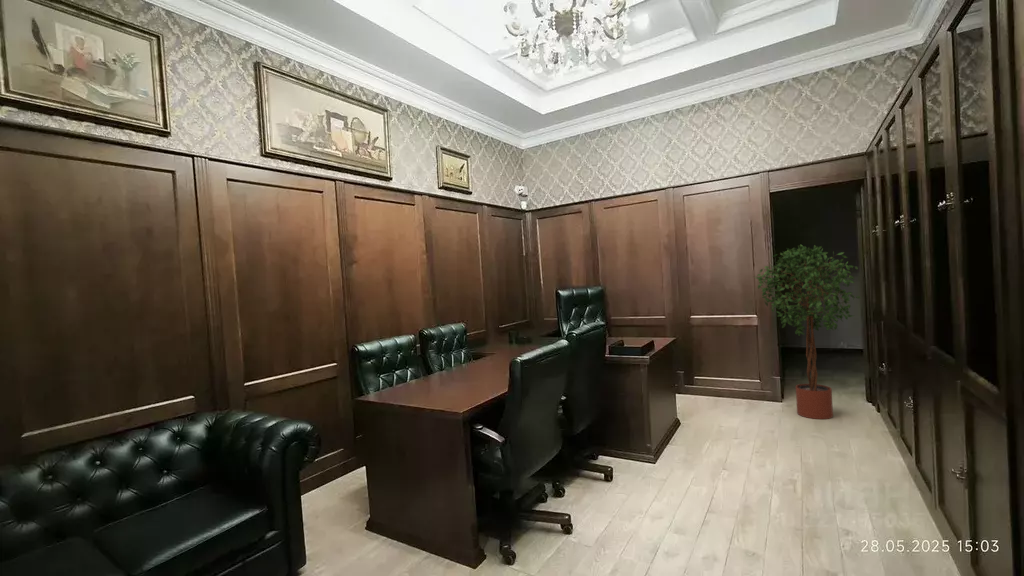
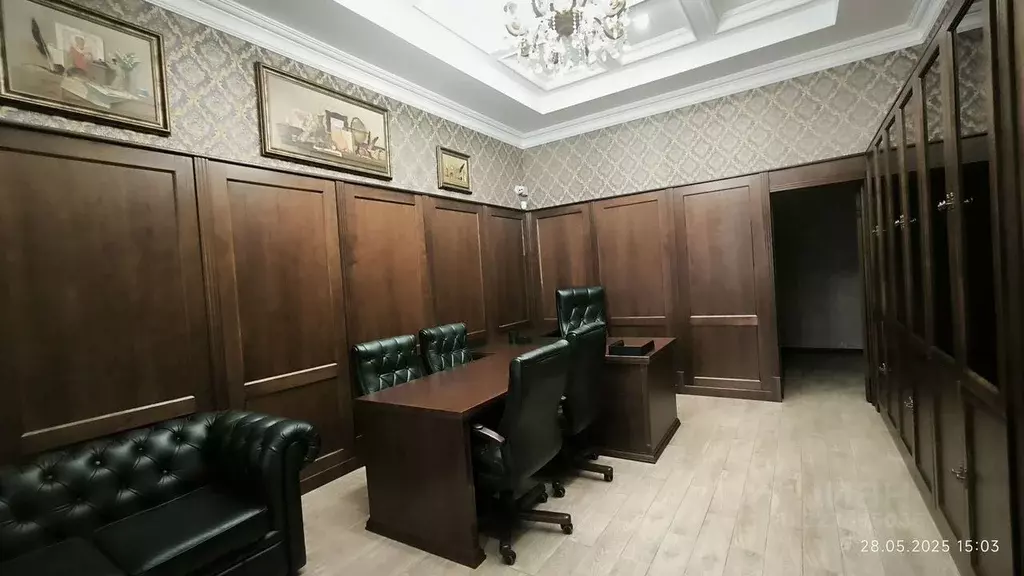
- potted tree (807, 330)
